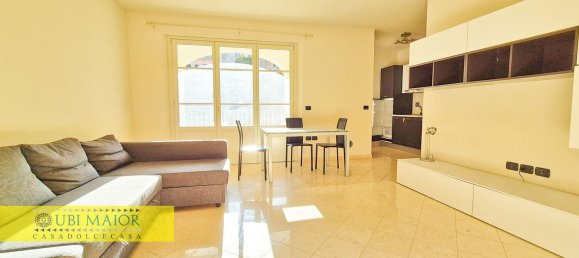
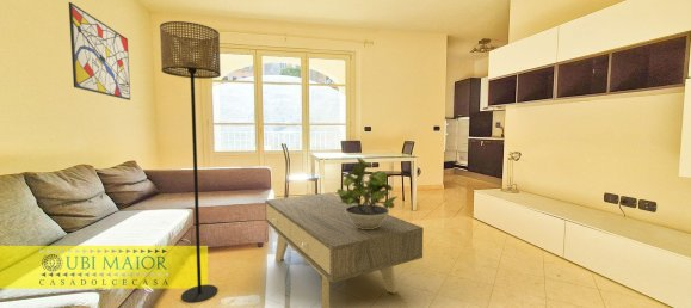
+ potted plant (366, 192)
+ floor lamp (195, 166)
+ coffee table (328, 242)
+ wall art (104, 58)
